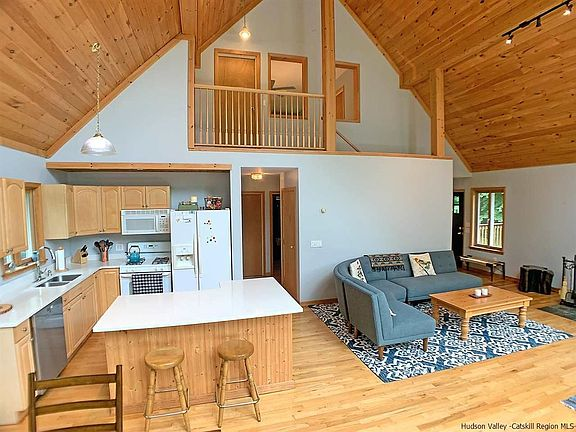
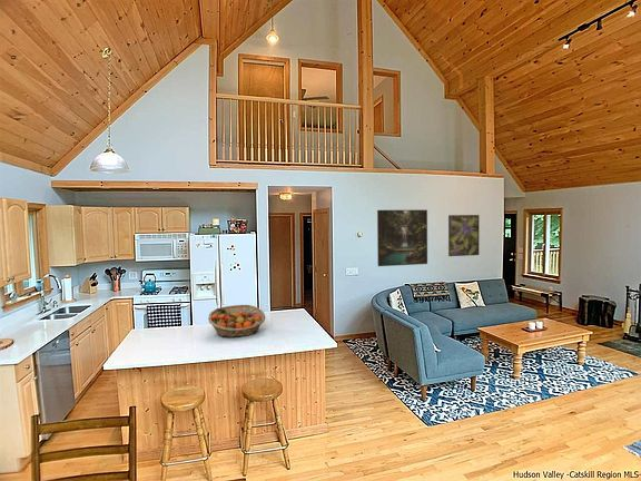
+ fruit basket (237, 321)
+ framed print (463, 235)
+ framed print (403, 237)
